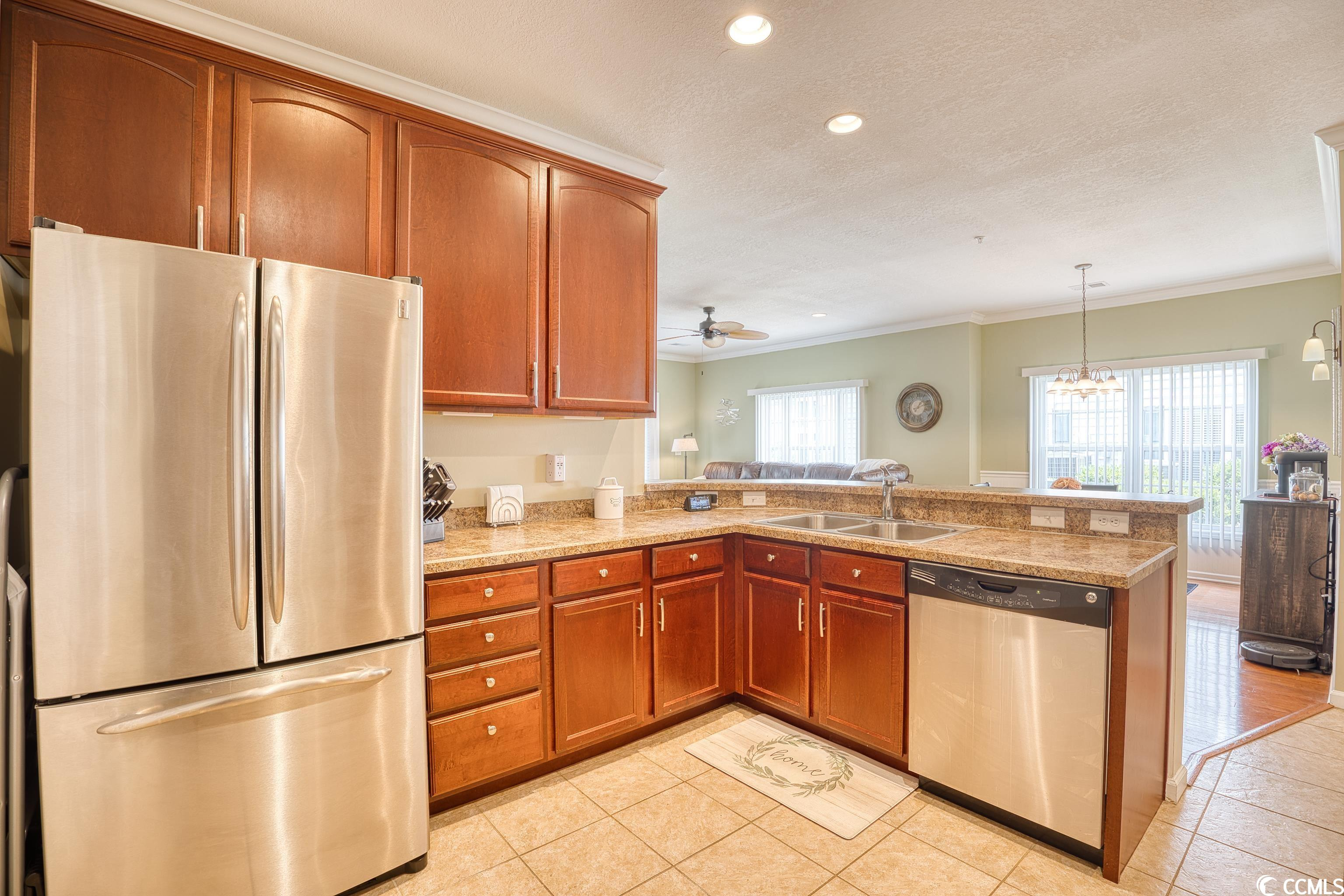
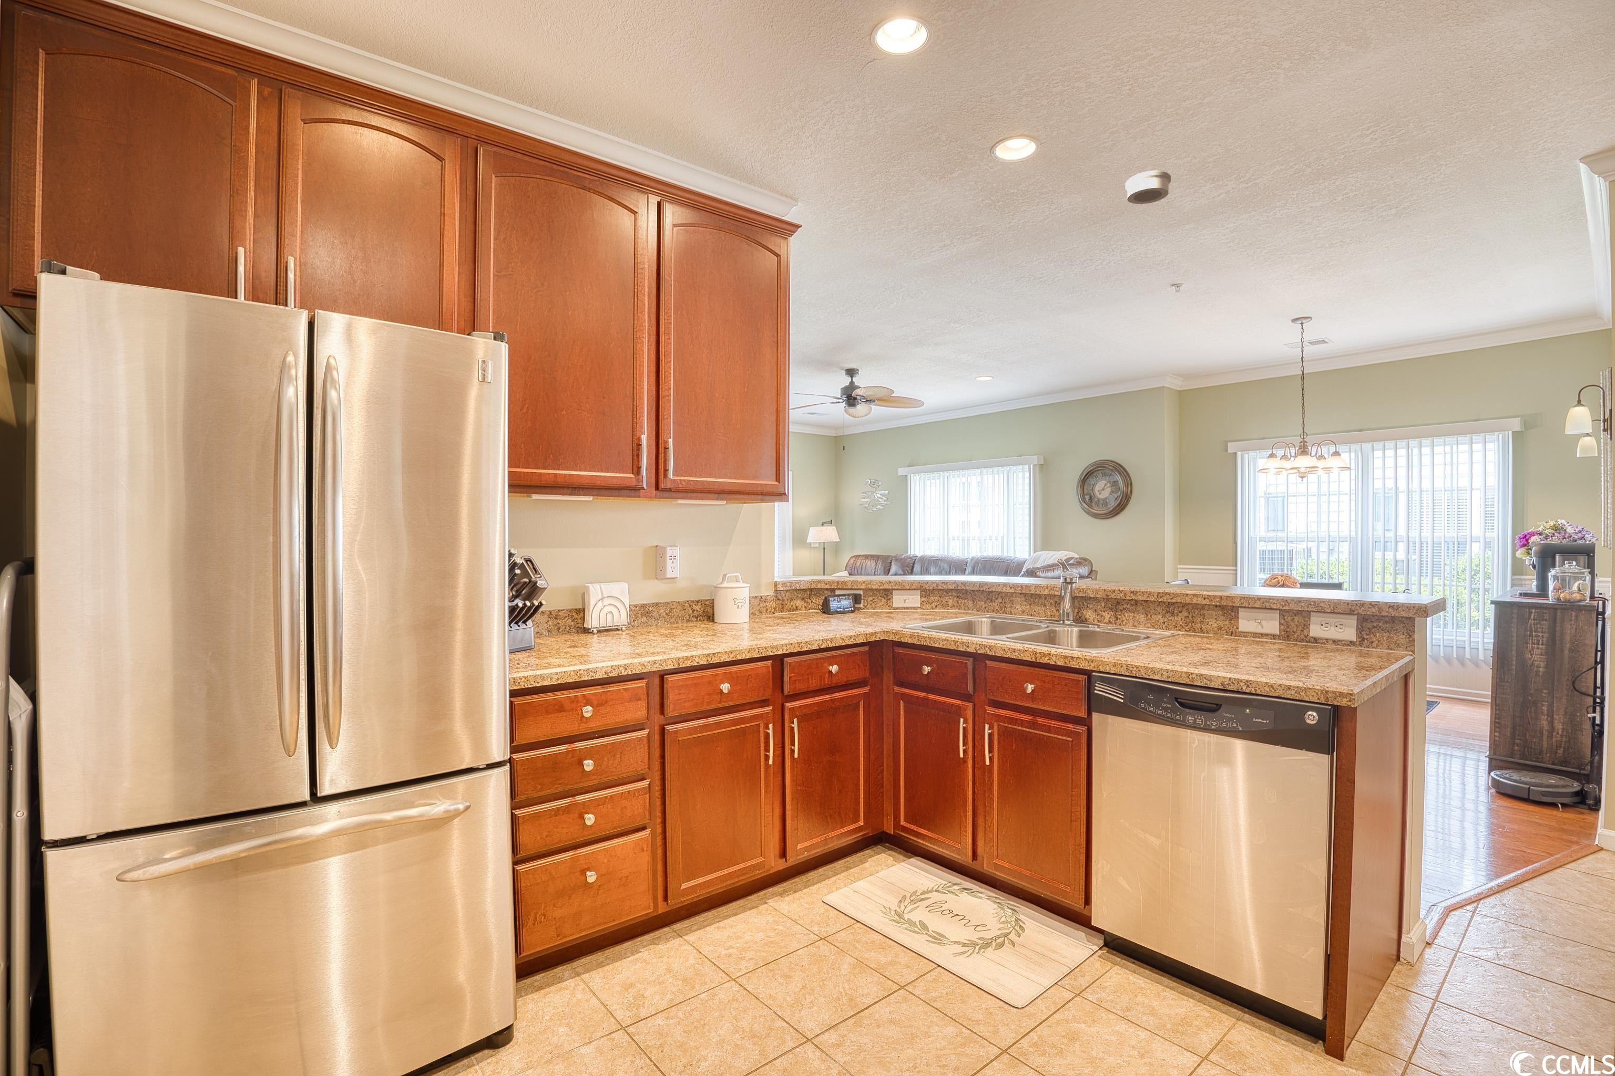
+ smoke detector (1148, 185)
